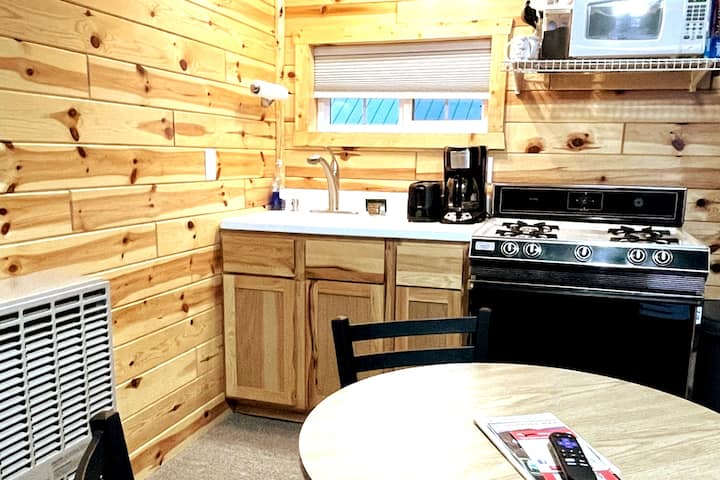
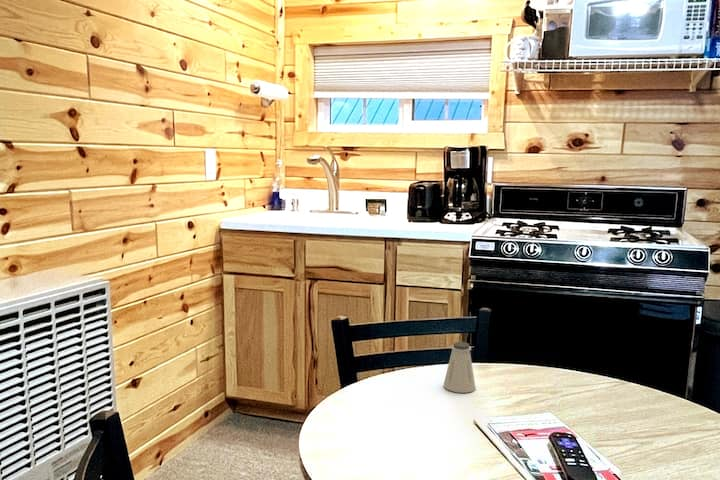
+ saltshaker (460, 365)
